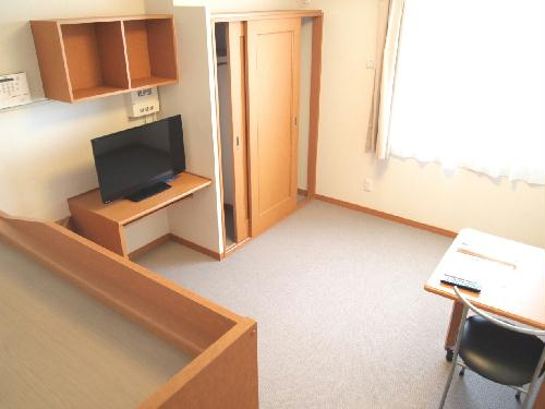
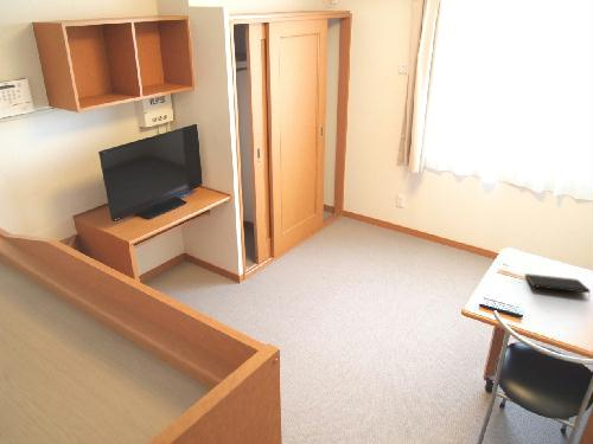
+ notepad (555, 282)
